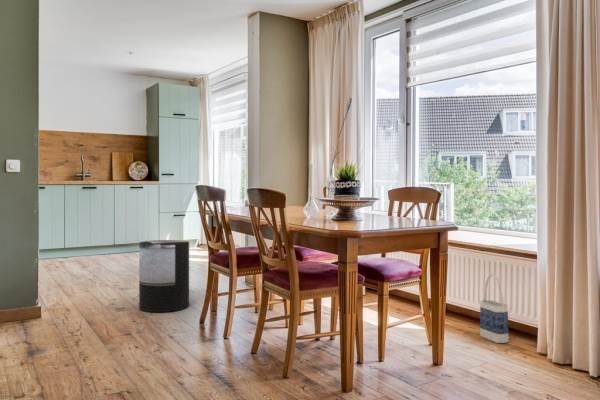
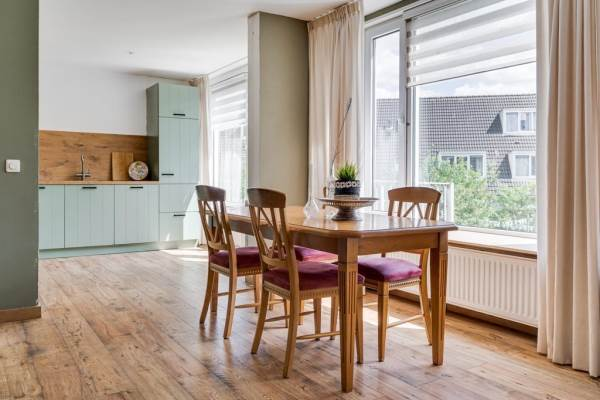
- bag (493, 306)
- trash can (164, 274)
